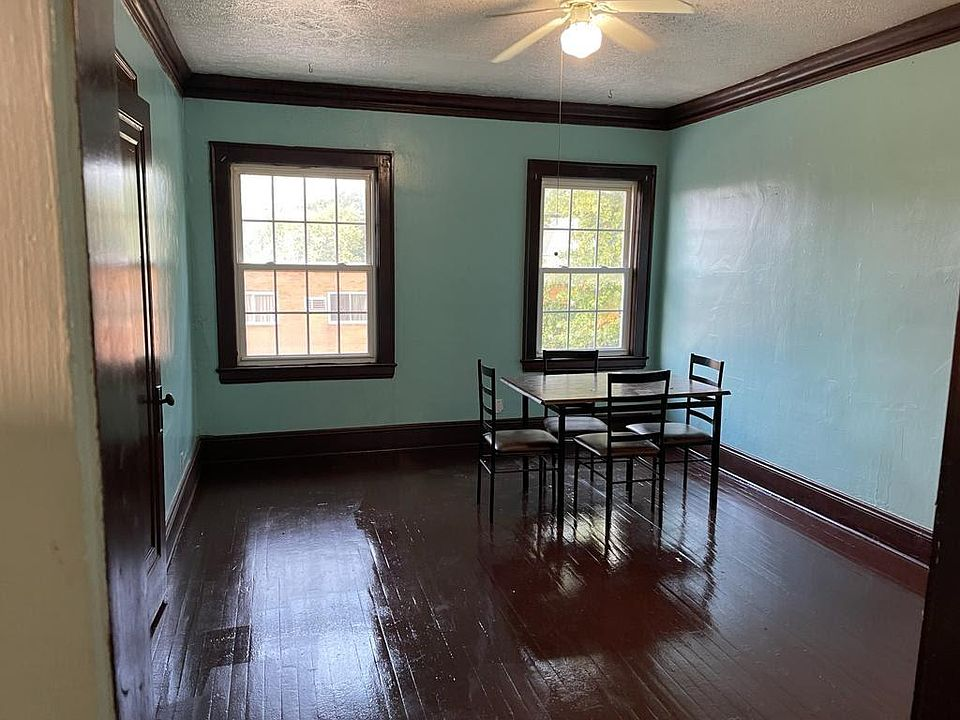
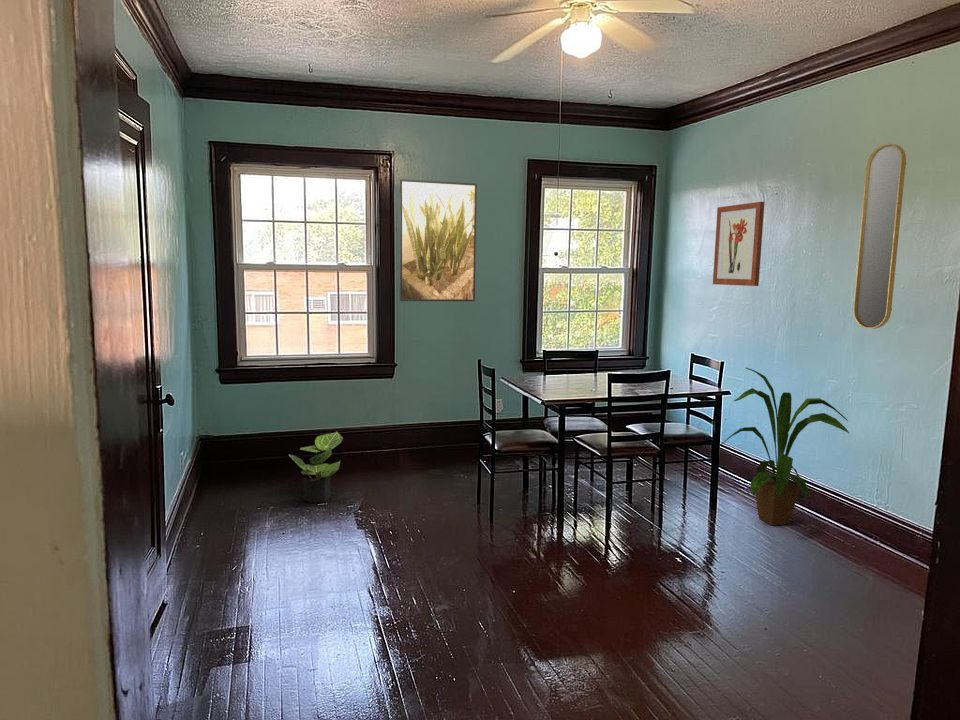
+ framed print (438, 242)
+ house plant (787, 451)
+ wall art (737, 245)
+ potted plant (322, 468)
+ home mirror (878, 238)
